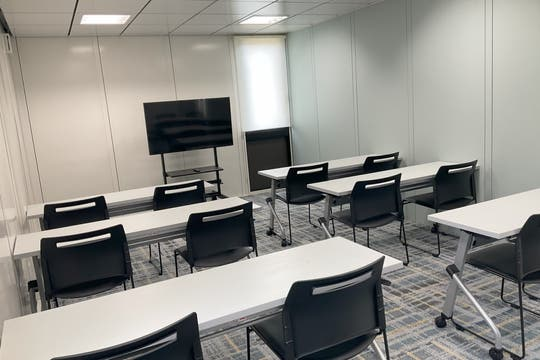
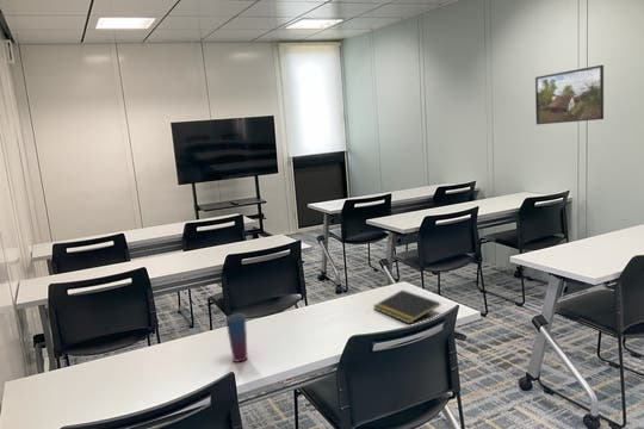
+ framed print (566, 97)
+ cup (237, 337)
+ notepad (405, 305)
